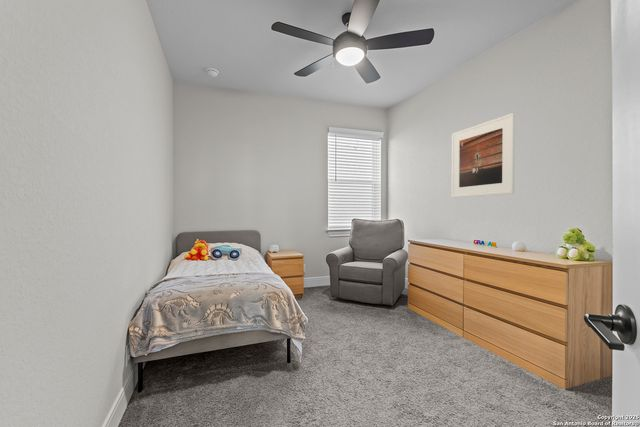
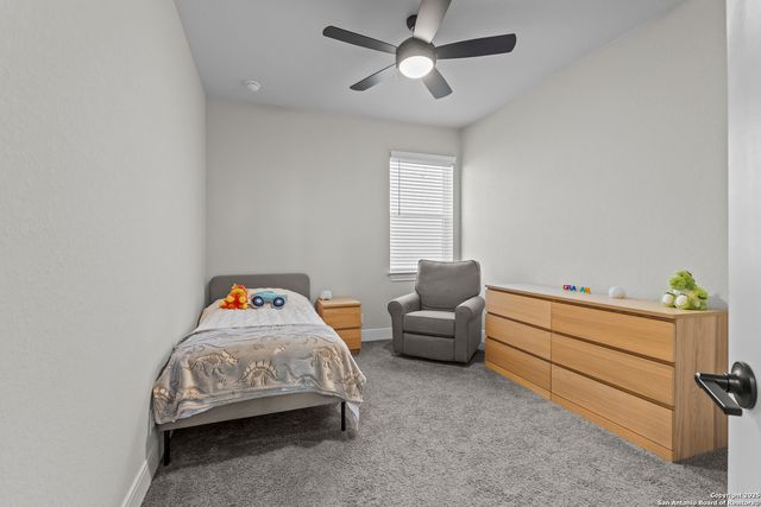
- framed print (479, 160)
